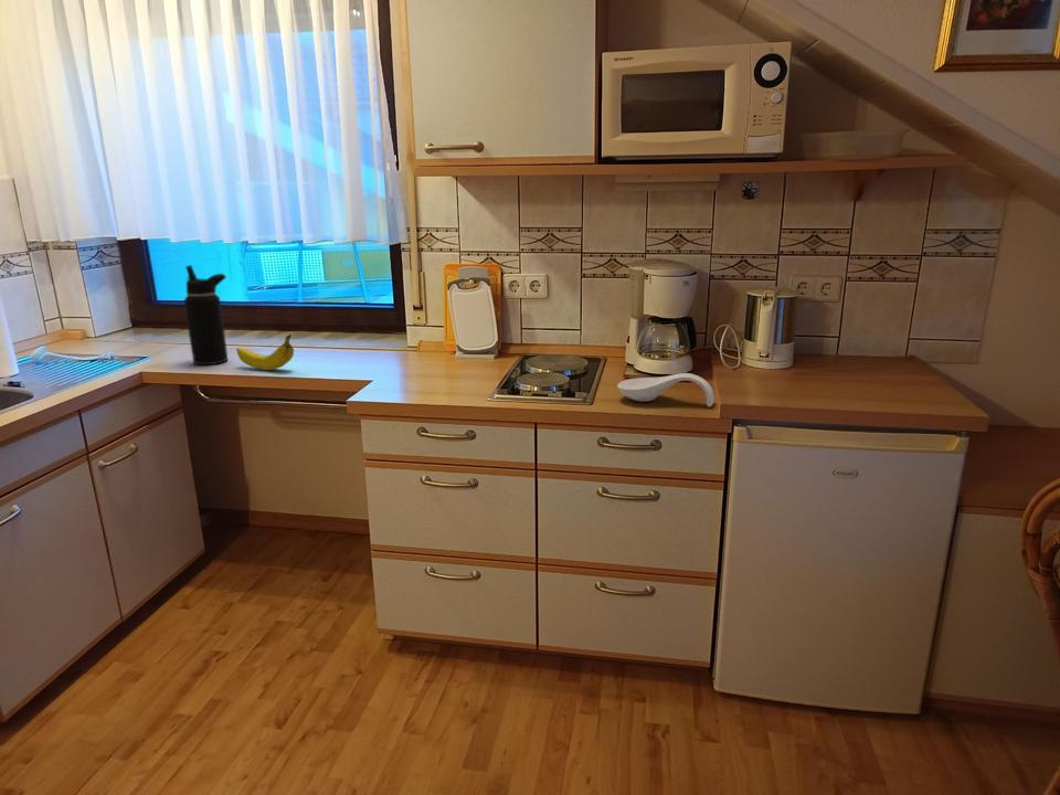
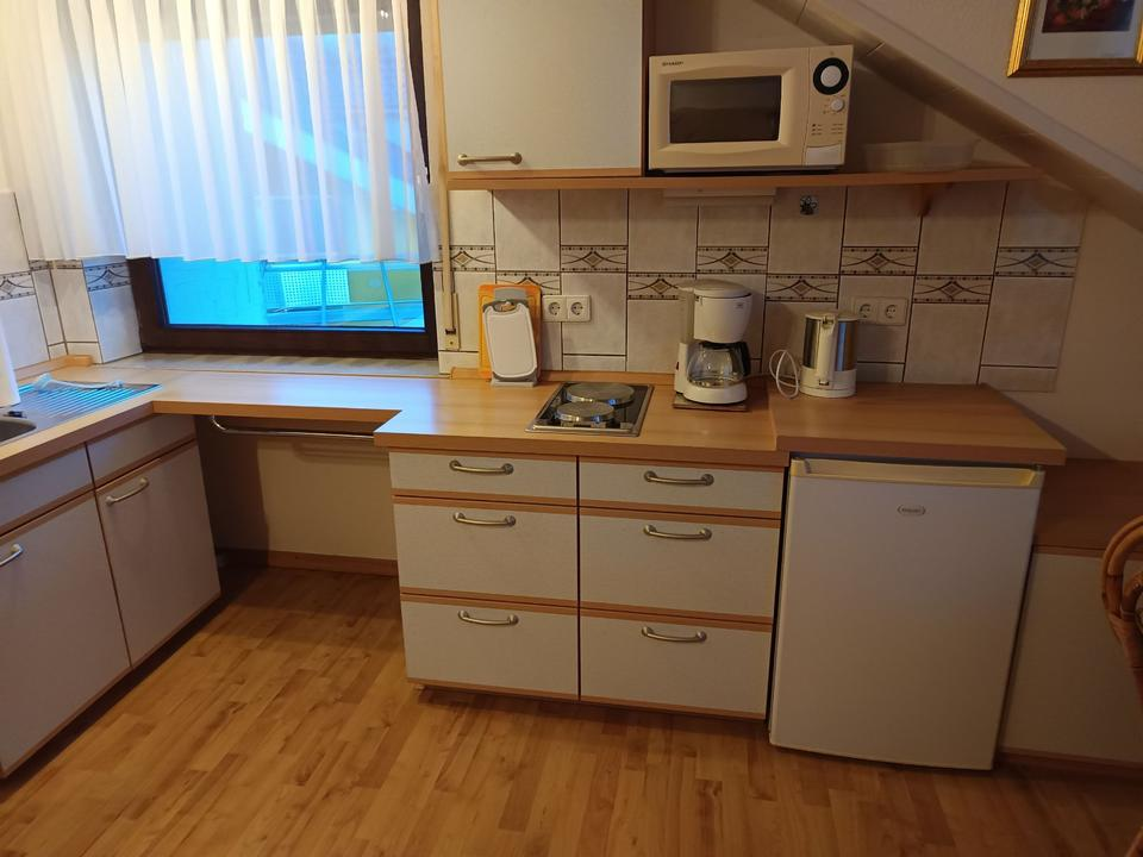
- water bottle (208, 314)
- spoon rest (665, 386)
- fruit (262, 354)
